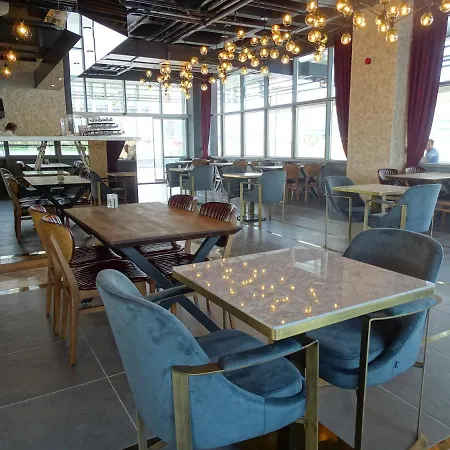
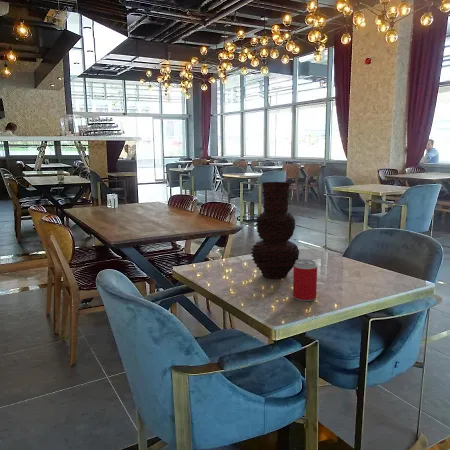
+ vase (275, 229)
+ beverage can (305, 279)
